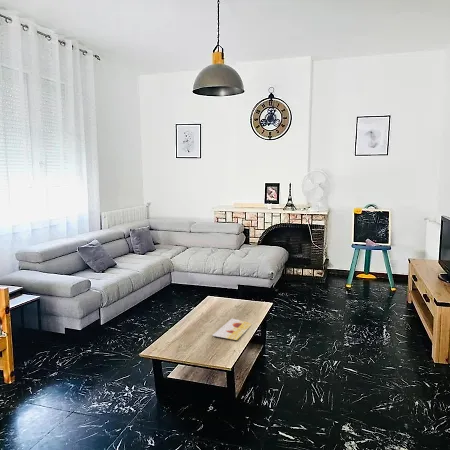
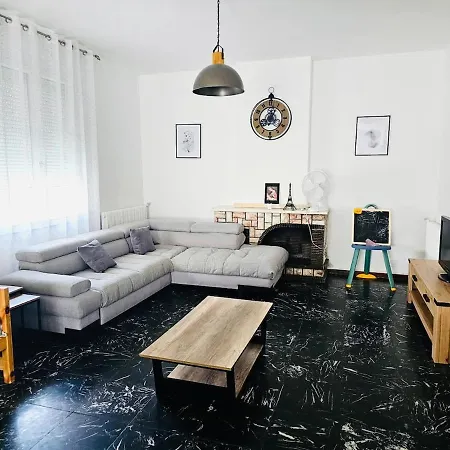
- painting (237, 325)
